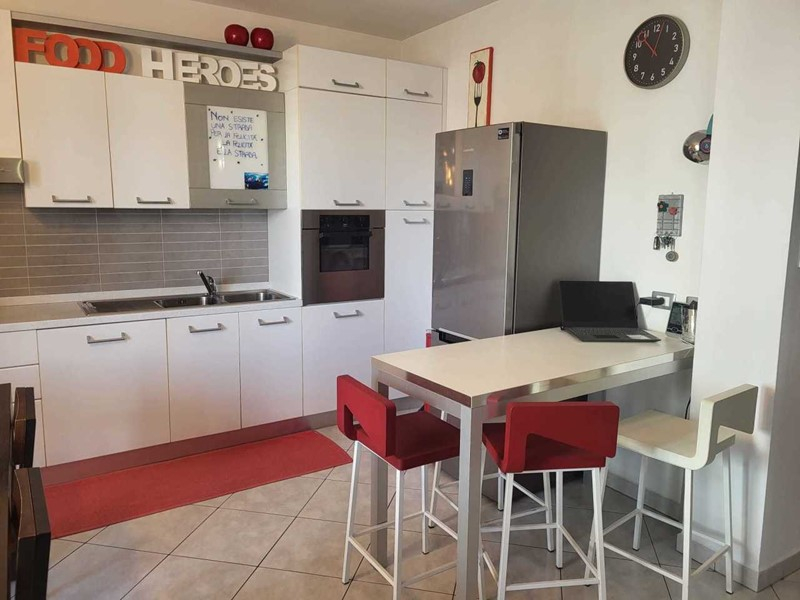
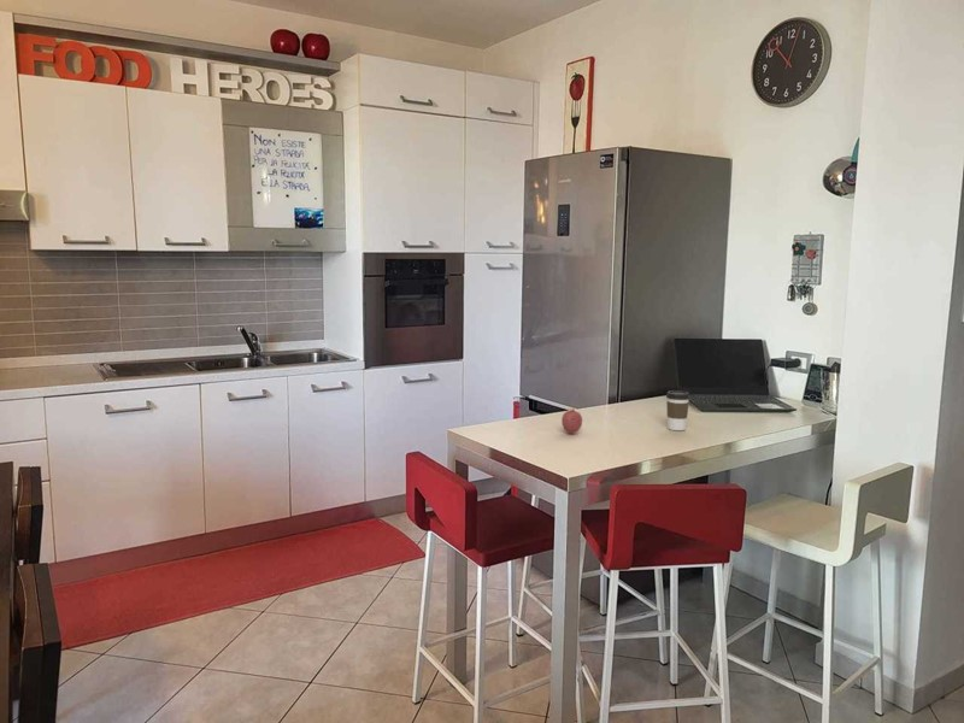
+ coffee cup (677, 410)
+ fruit (571, 421)
